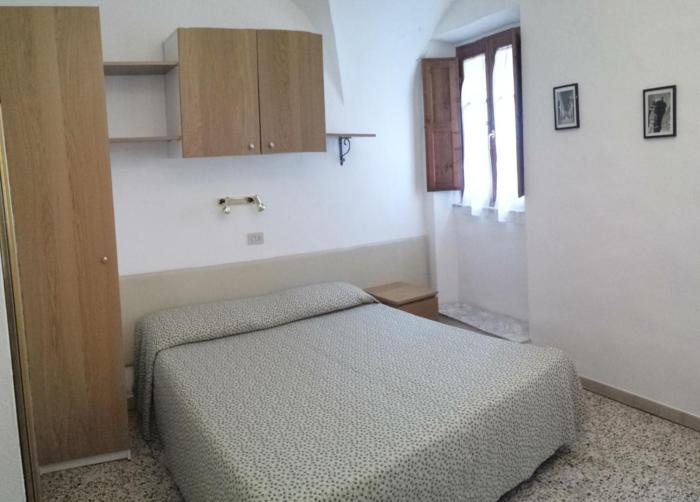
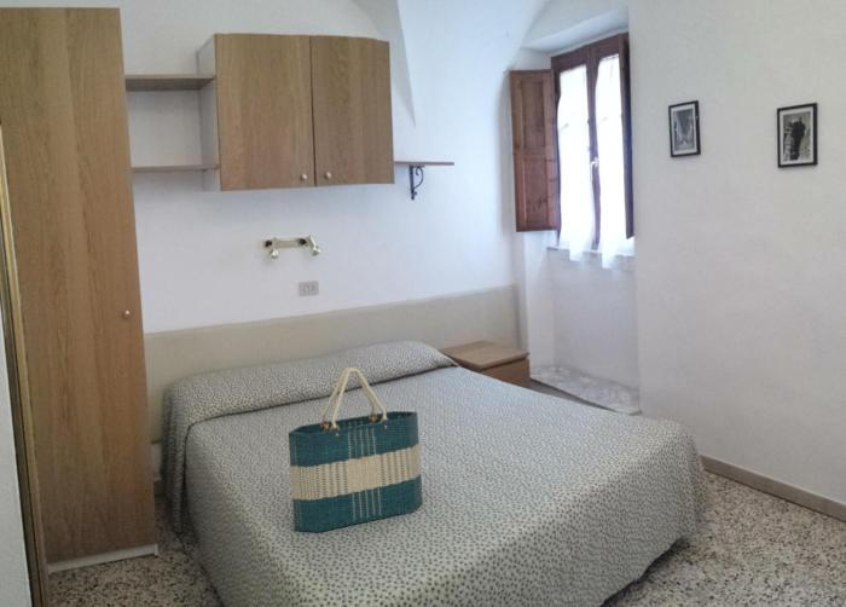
+ tote bag (355, 443)
